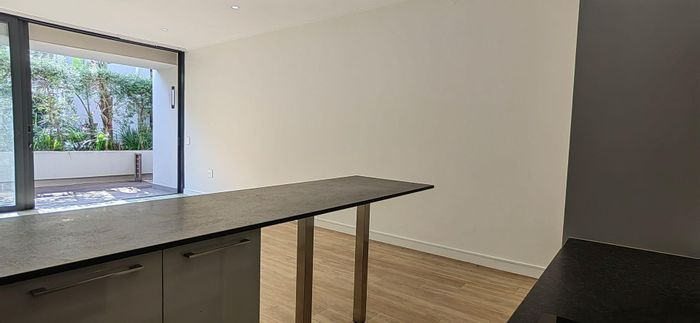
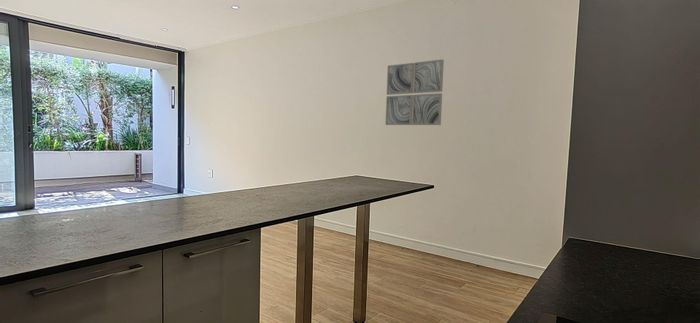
+ wall art (412, 93)
